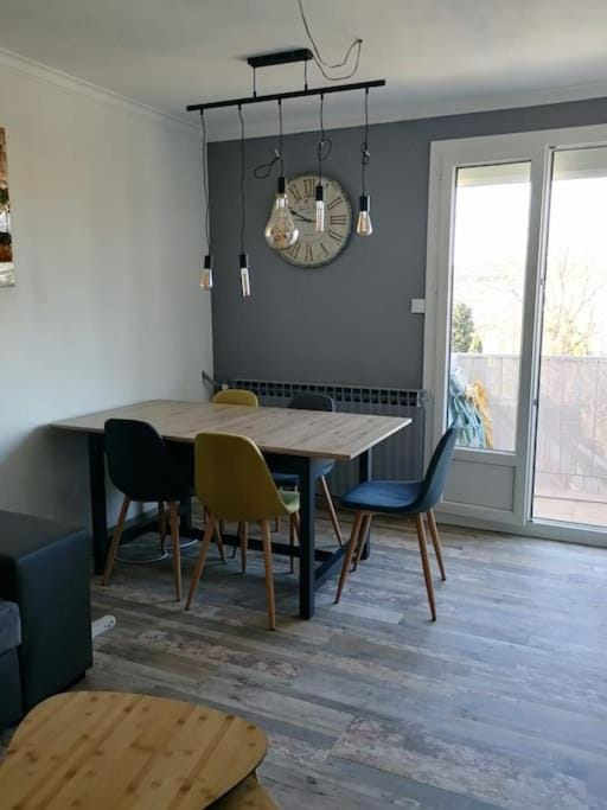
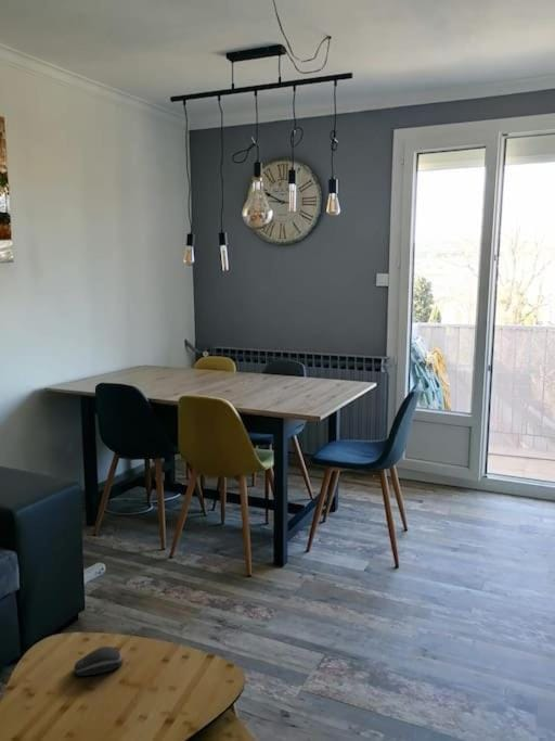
+ computer mouse (99, 659)
